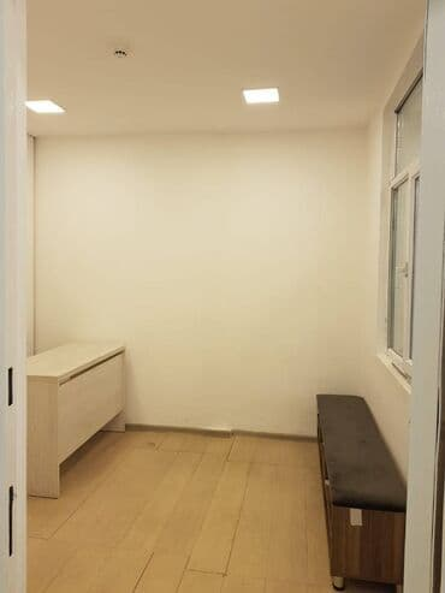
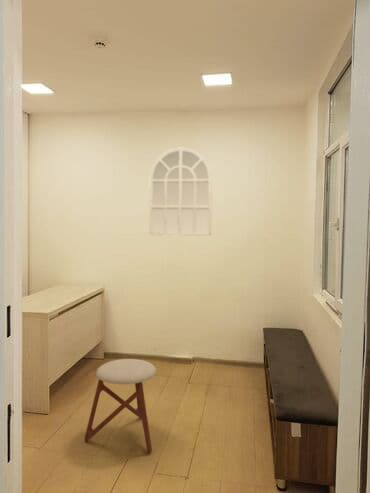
+ stool (120, 402)
+ mirror (180, 191)
